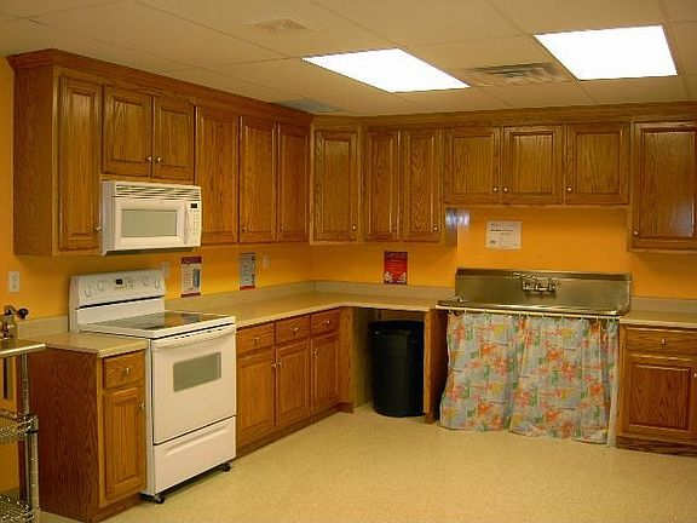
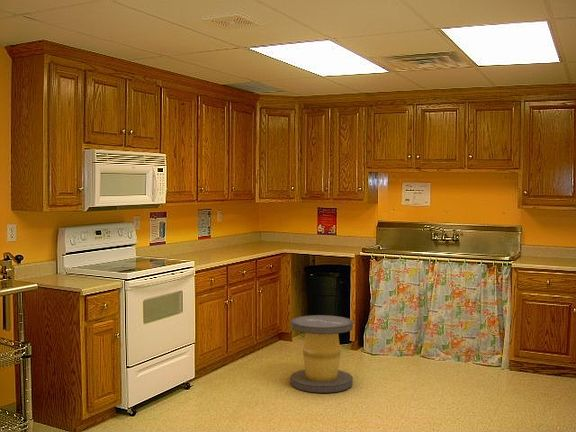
+ stool (321, 352)
